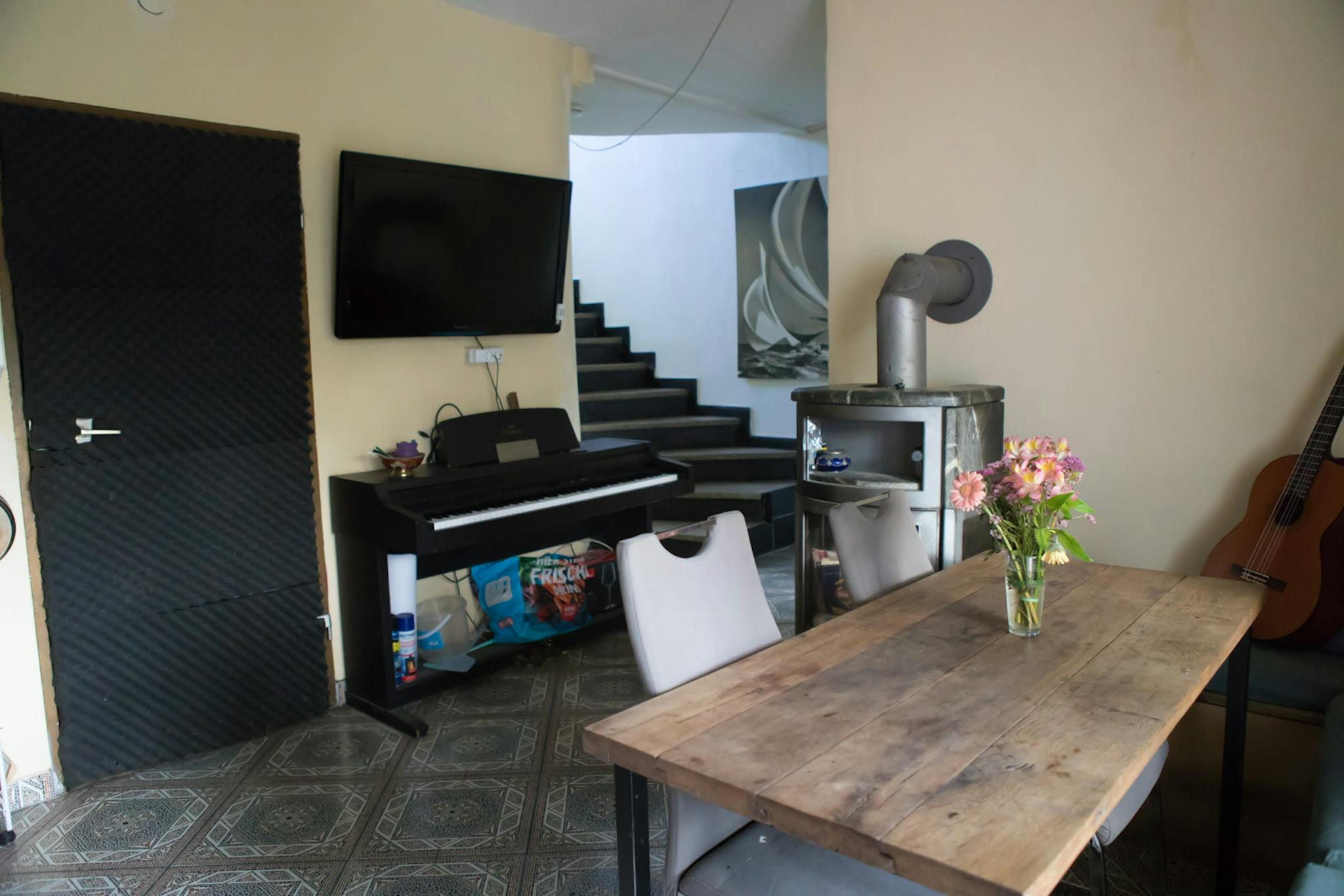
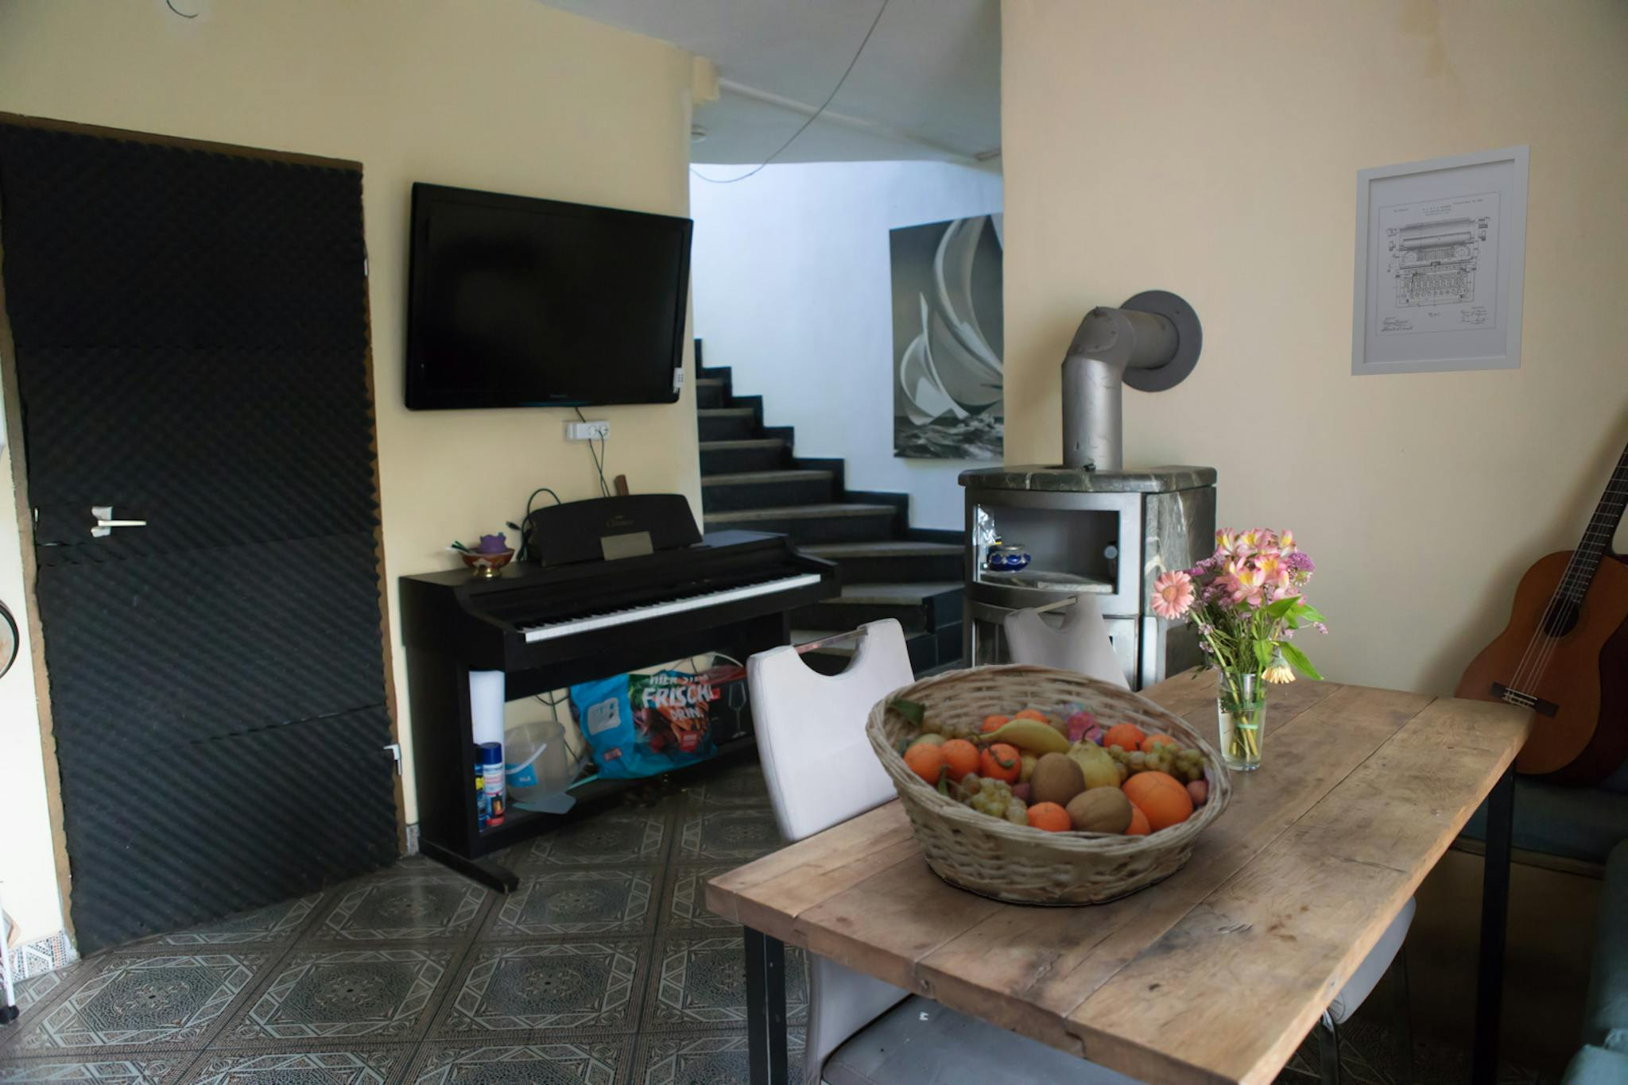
+ wall art (1435, 265)
+ fruit basket (1048, 774)
